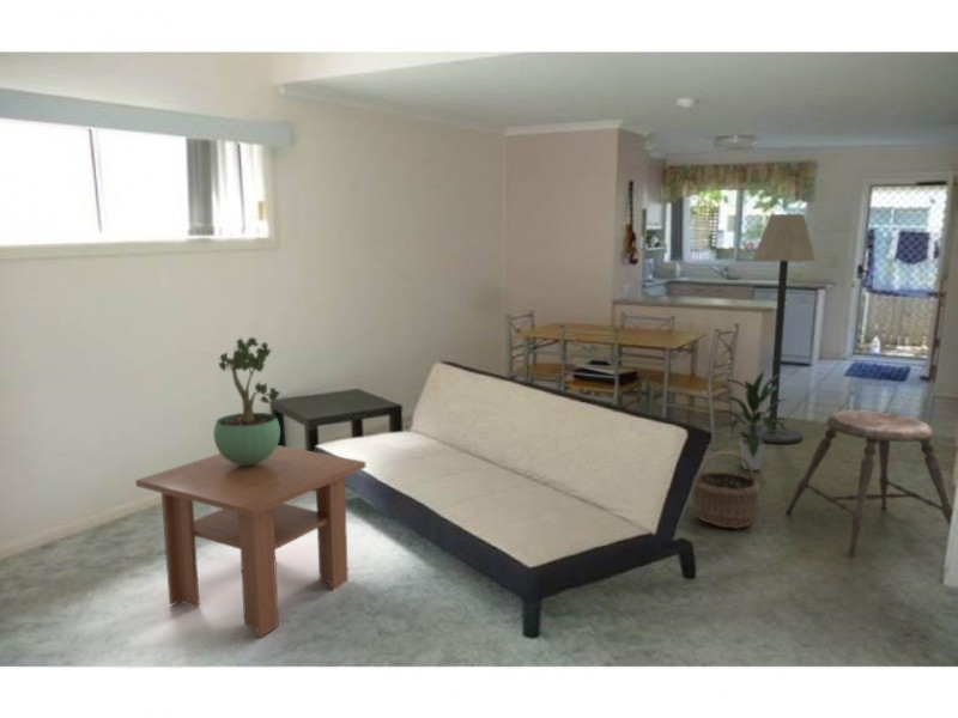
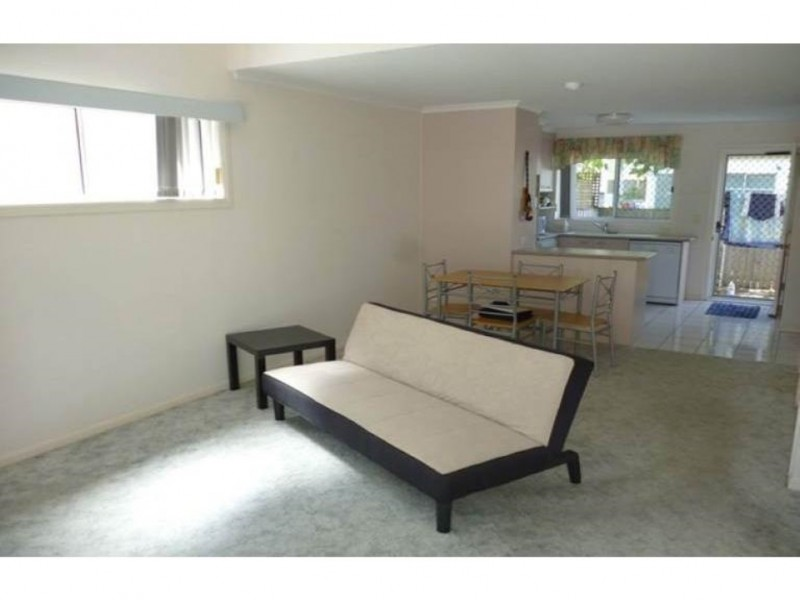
- wicker basket (724, 486)
- coffee table (257, 531)
- potted plant (243, 401)
- floor lamp (778, 327)
- indoor plant (752, 419)
- stool (871, 475)
